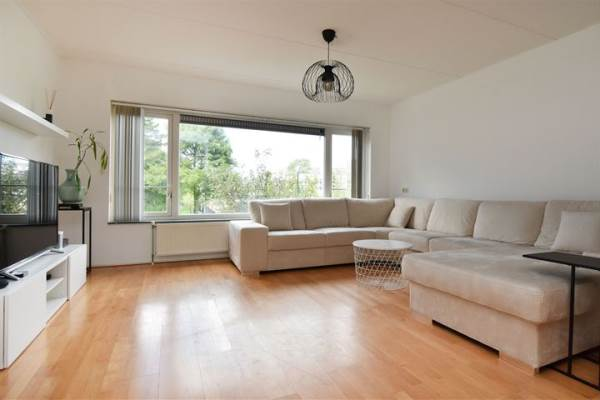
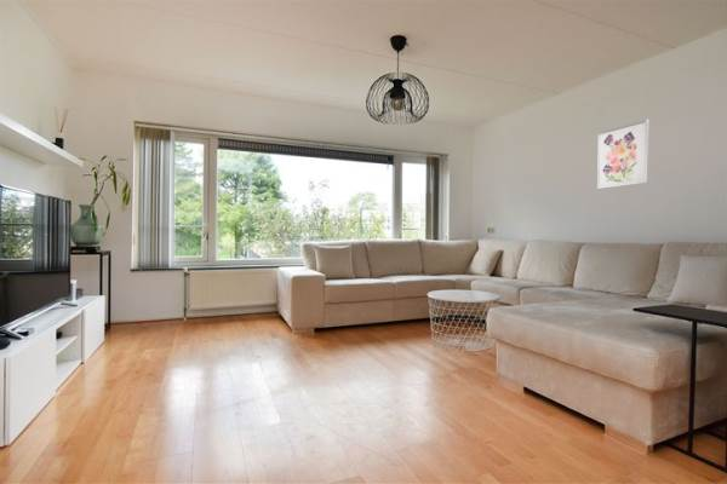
+ wall art (622, 156)
